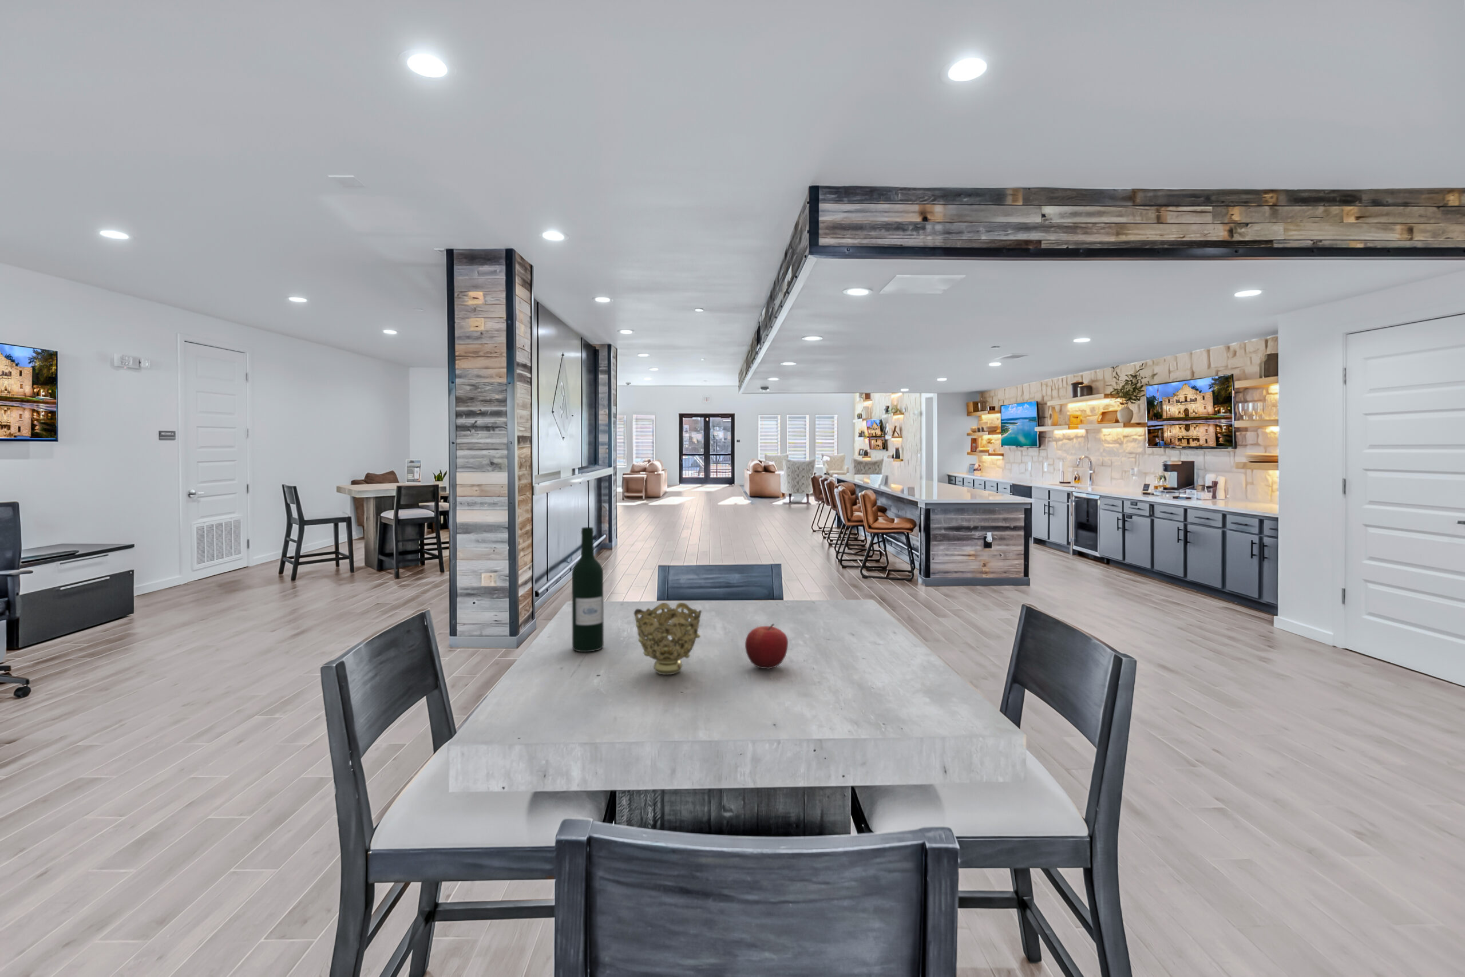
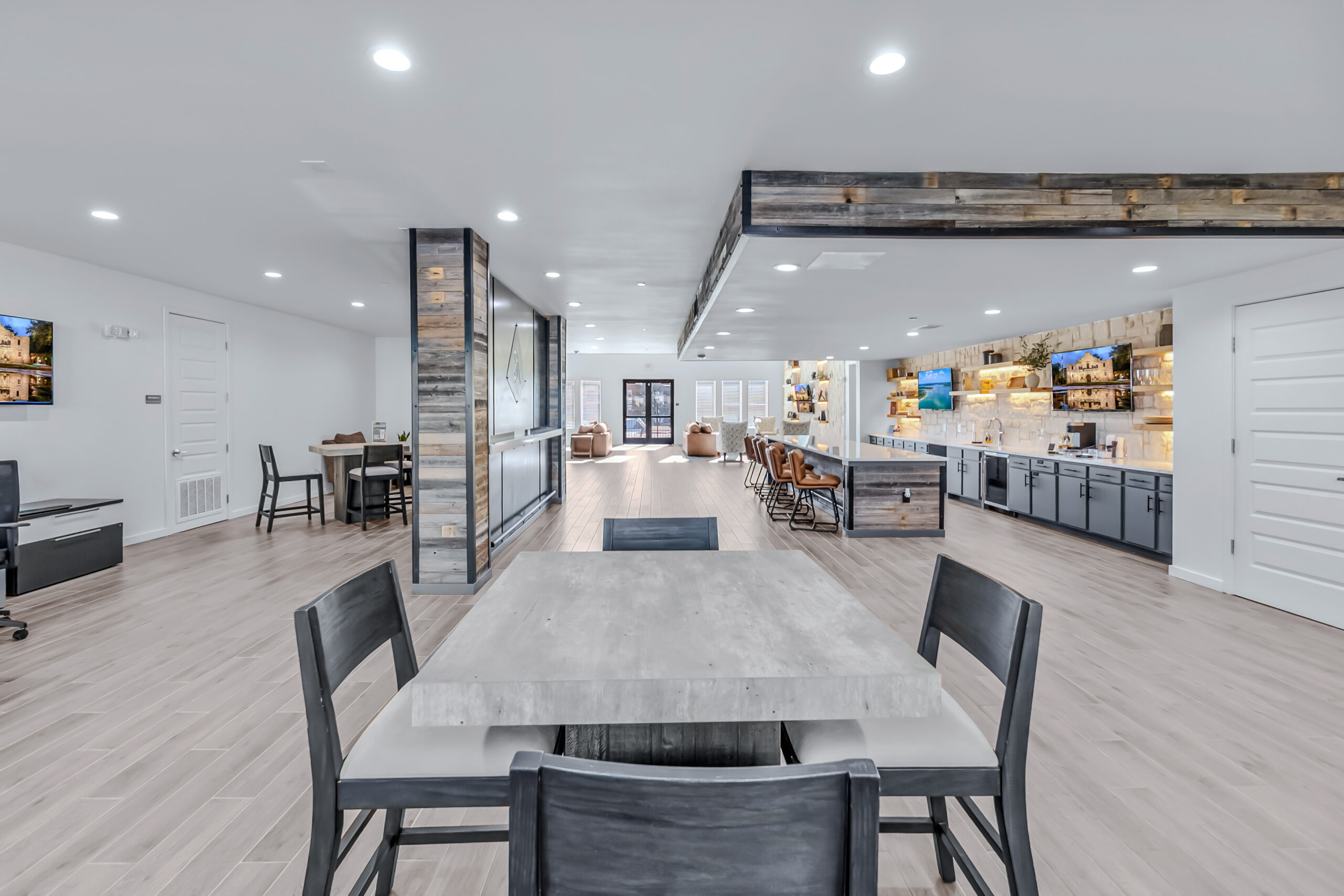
- wine bottle (588, 588)
- decorative bowl (668, 640)
- fruit (766, 646)
